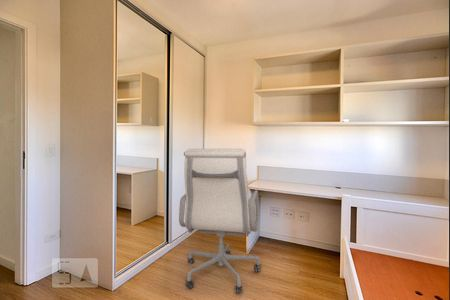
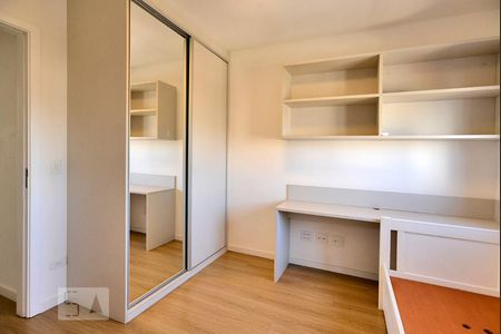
- office chair (221, 210)
